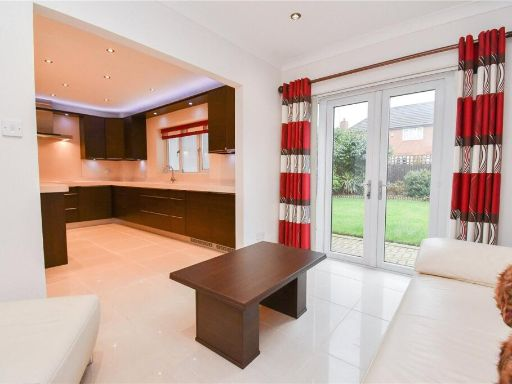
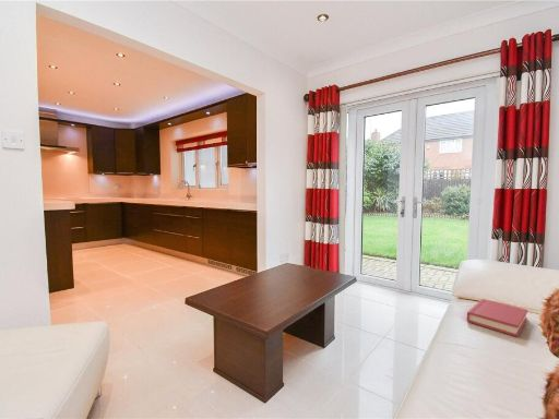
+ hardback book (497, 315)
